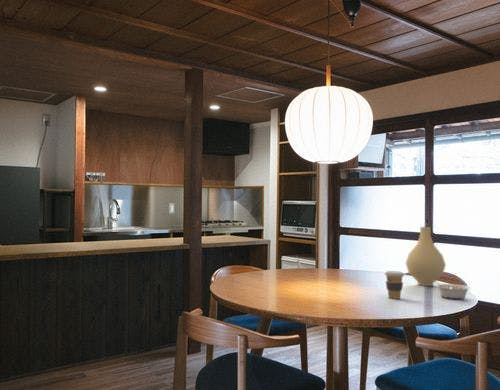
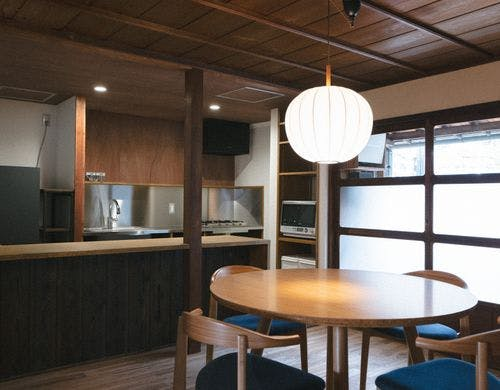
- vase (425, 255)
- coffee cup (394, 284)
- legume (451, 290)
